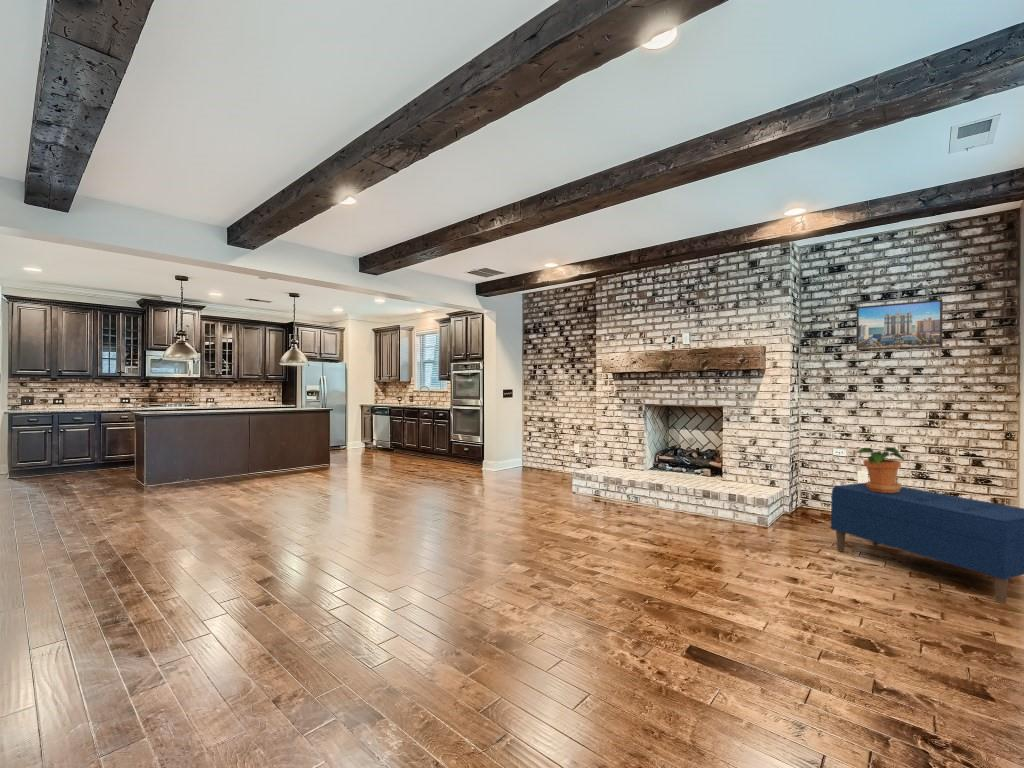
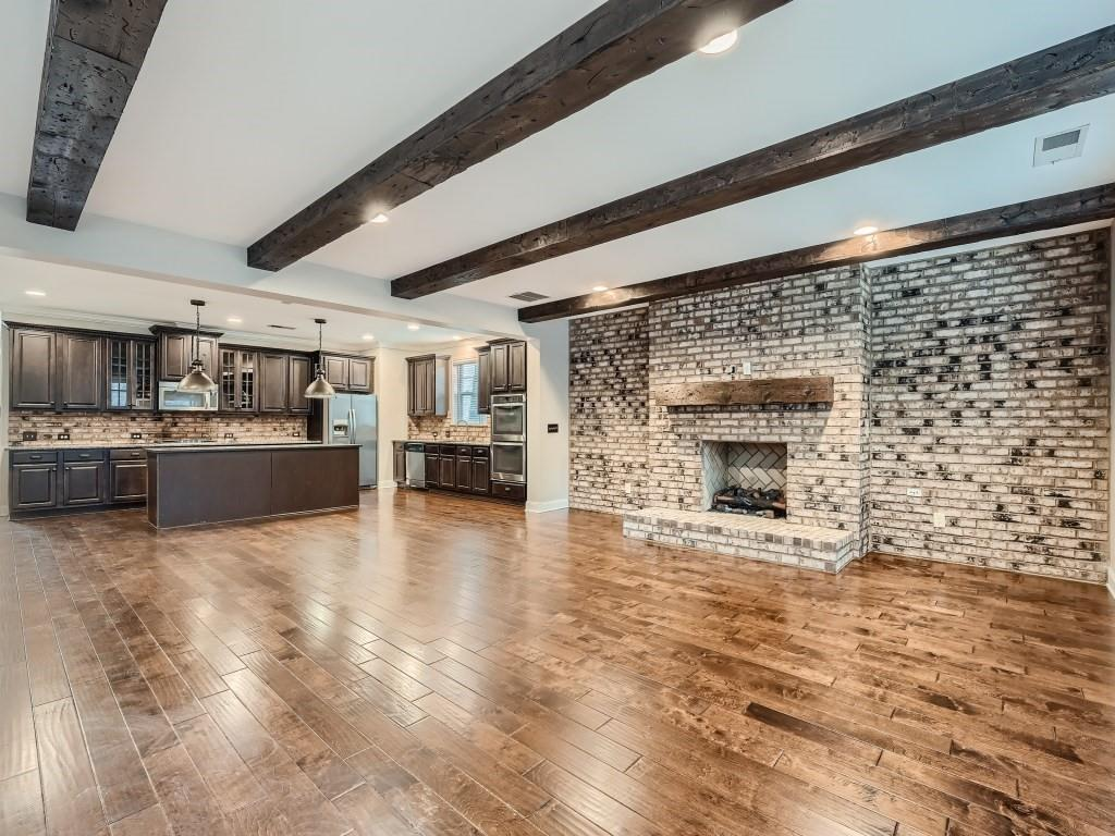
- bench (928, 533)
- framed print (897, 326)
- potted plant (880, 469)
